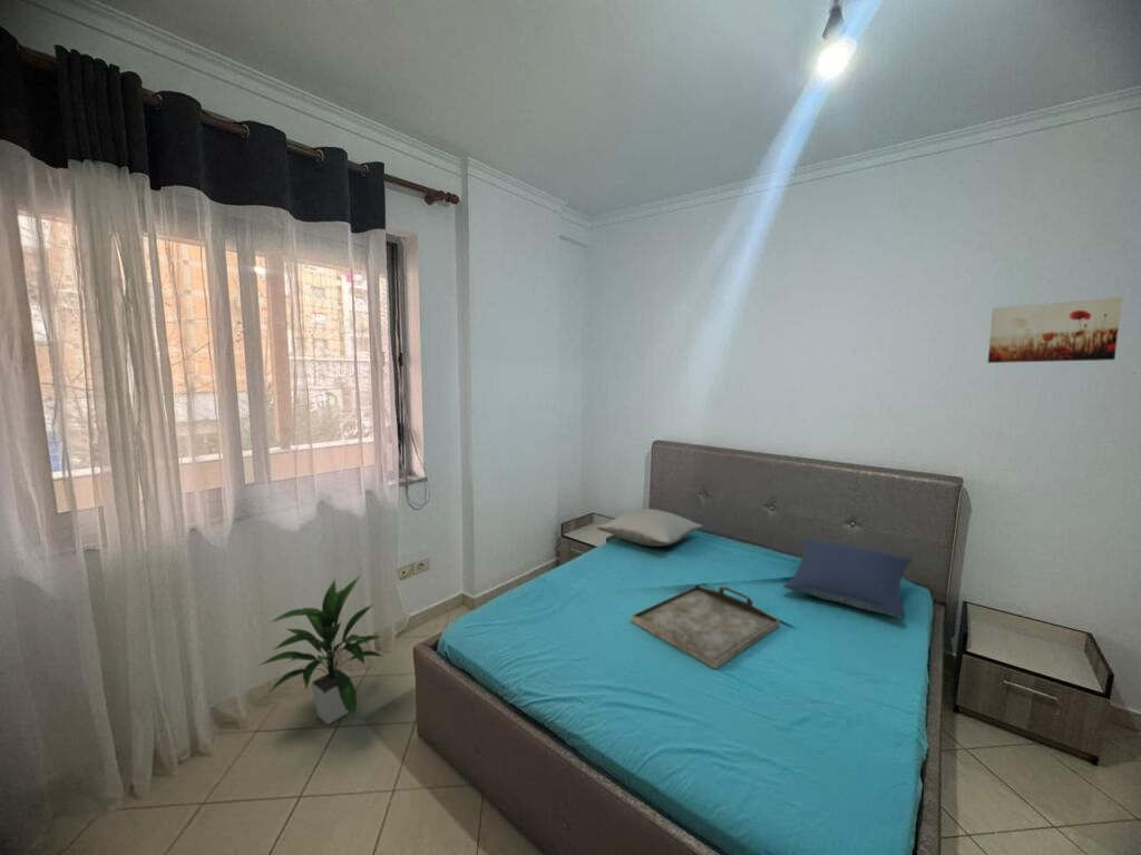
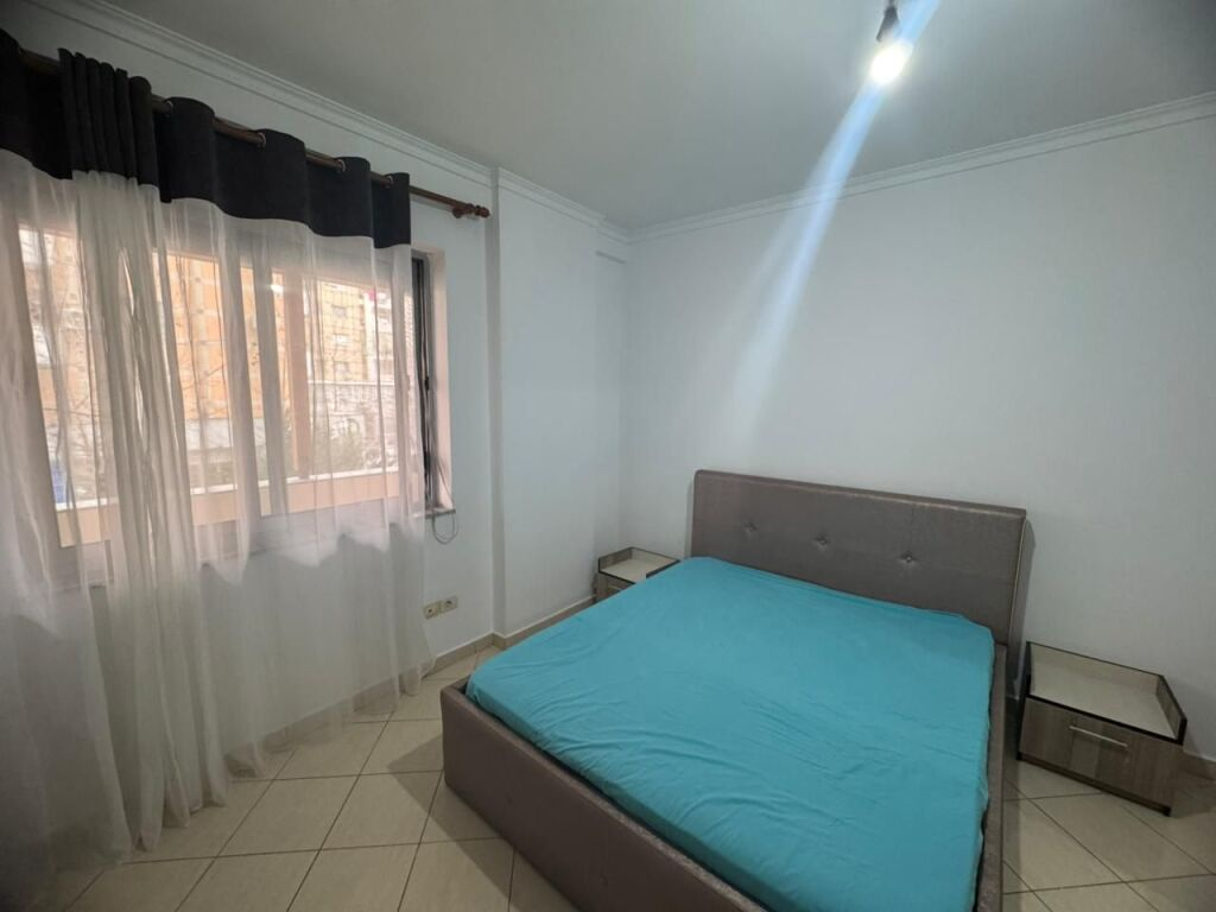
- pillow (650, 525)
- serving tray (704, 615)
- wall art (1050, 332)
- pillow (847, 572)
- indoor plant (329, 652)
